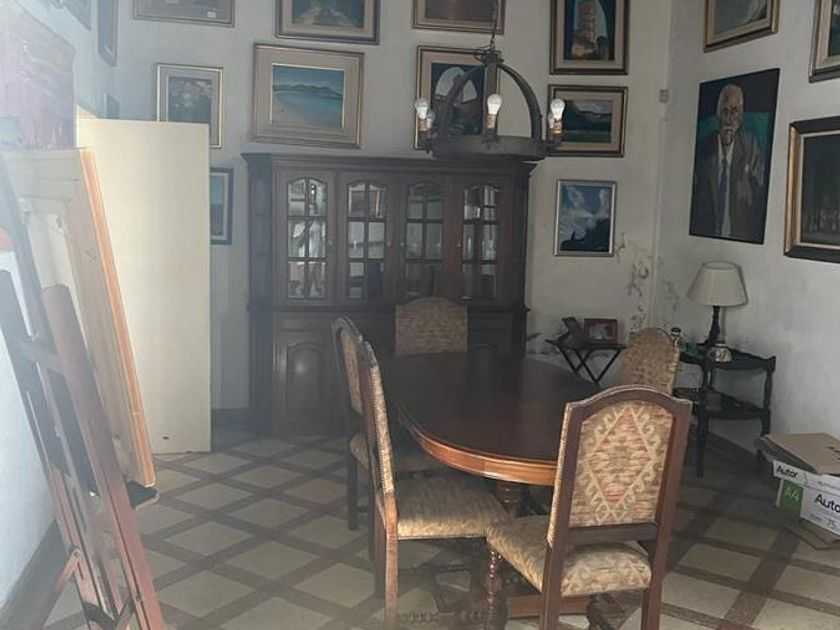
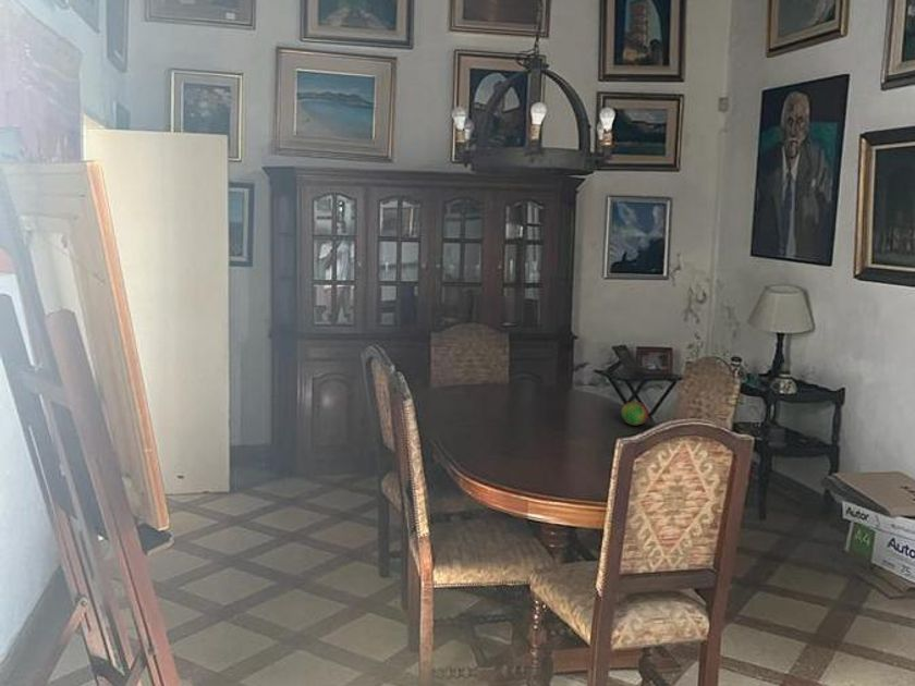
+ fruit (635, 413)
